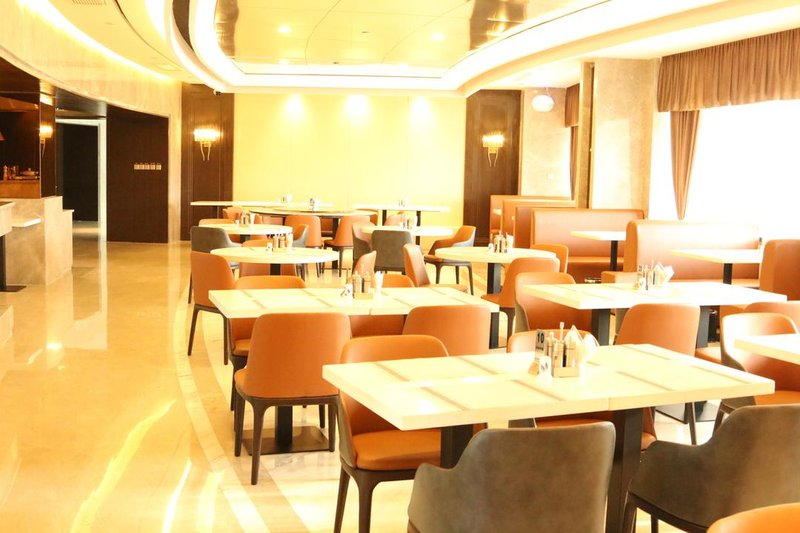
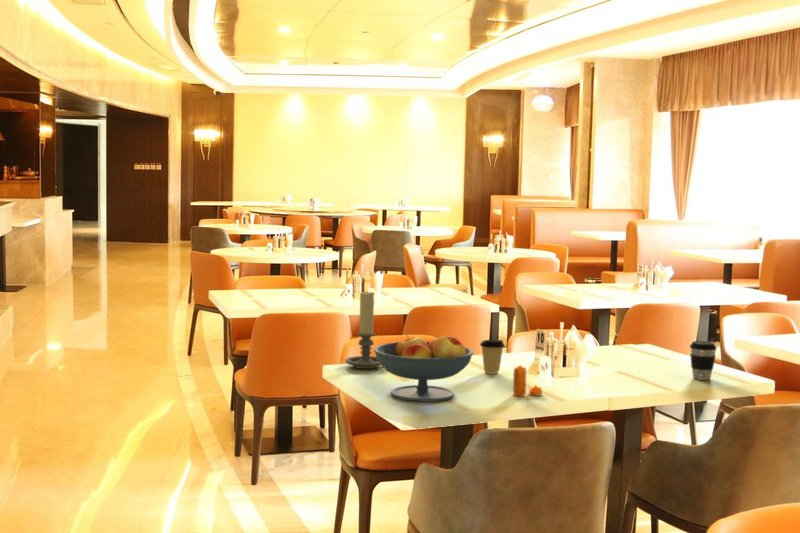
+ coffee cup (492, 356)
+ fruit bowl (423, 364)
+ candle holder (370, 328)
+ coffee cup (702, 360)
+ pepper shaker (525, 379)
